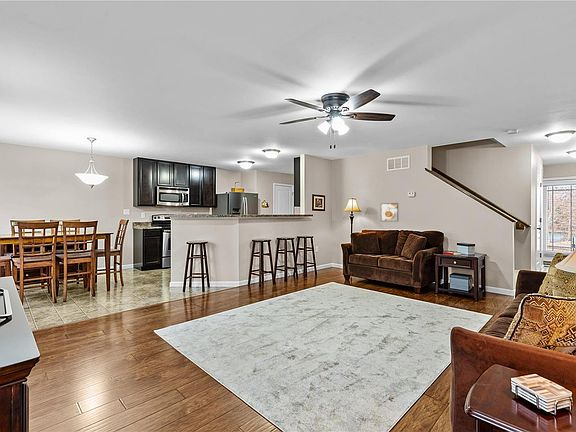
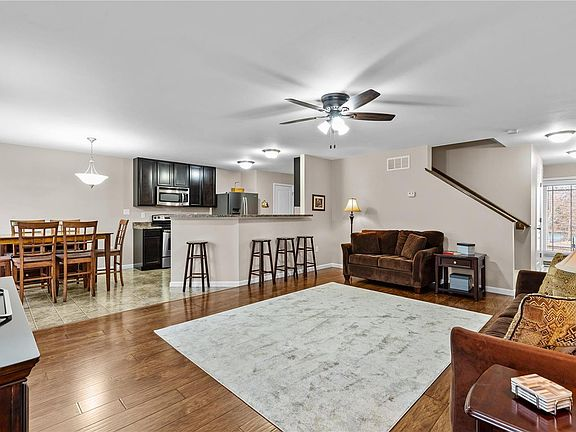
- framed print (389, 212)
